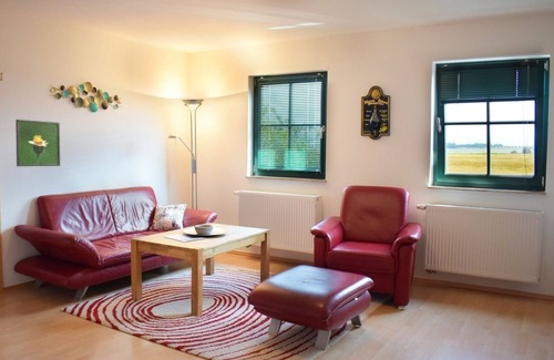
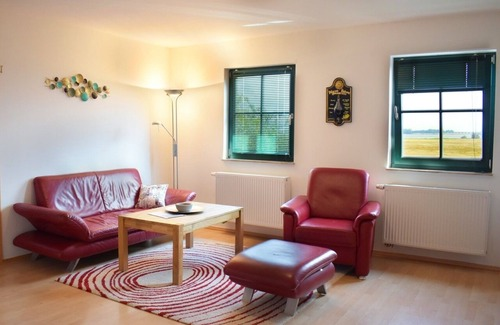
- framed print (39, 143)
